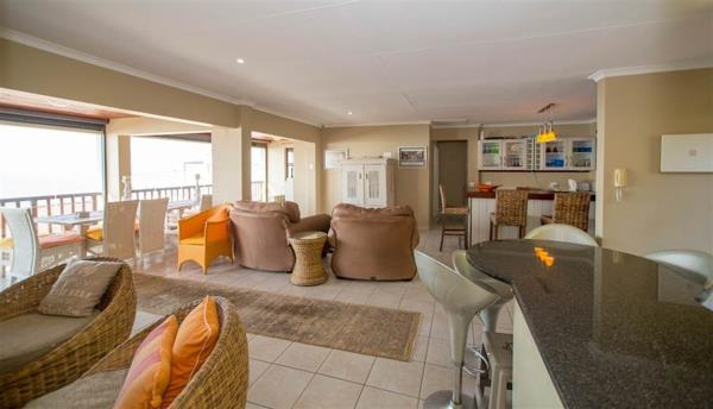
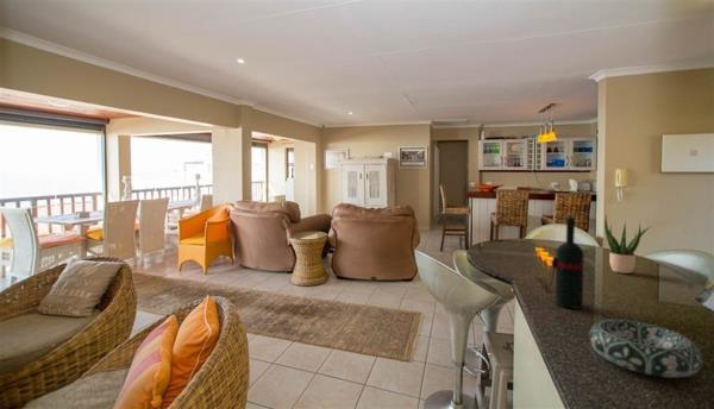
+ decorative bowl (640, 346)
+ potted plant (622, 243)
+ wine bottle (565, 259)
